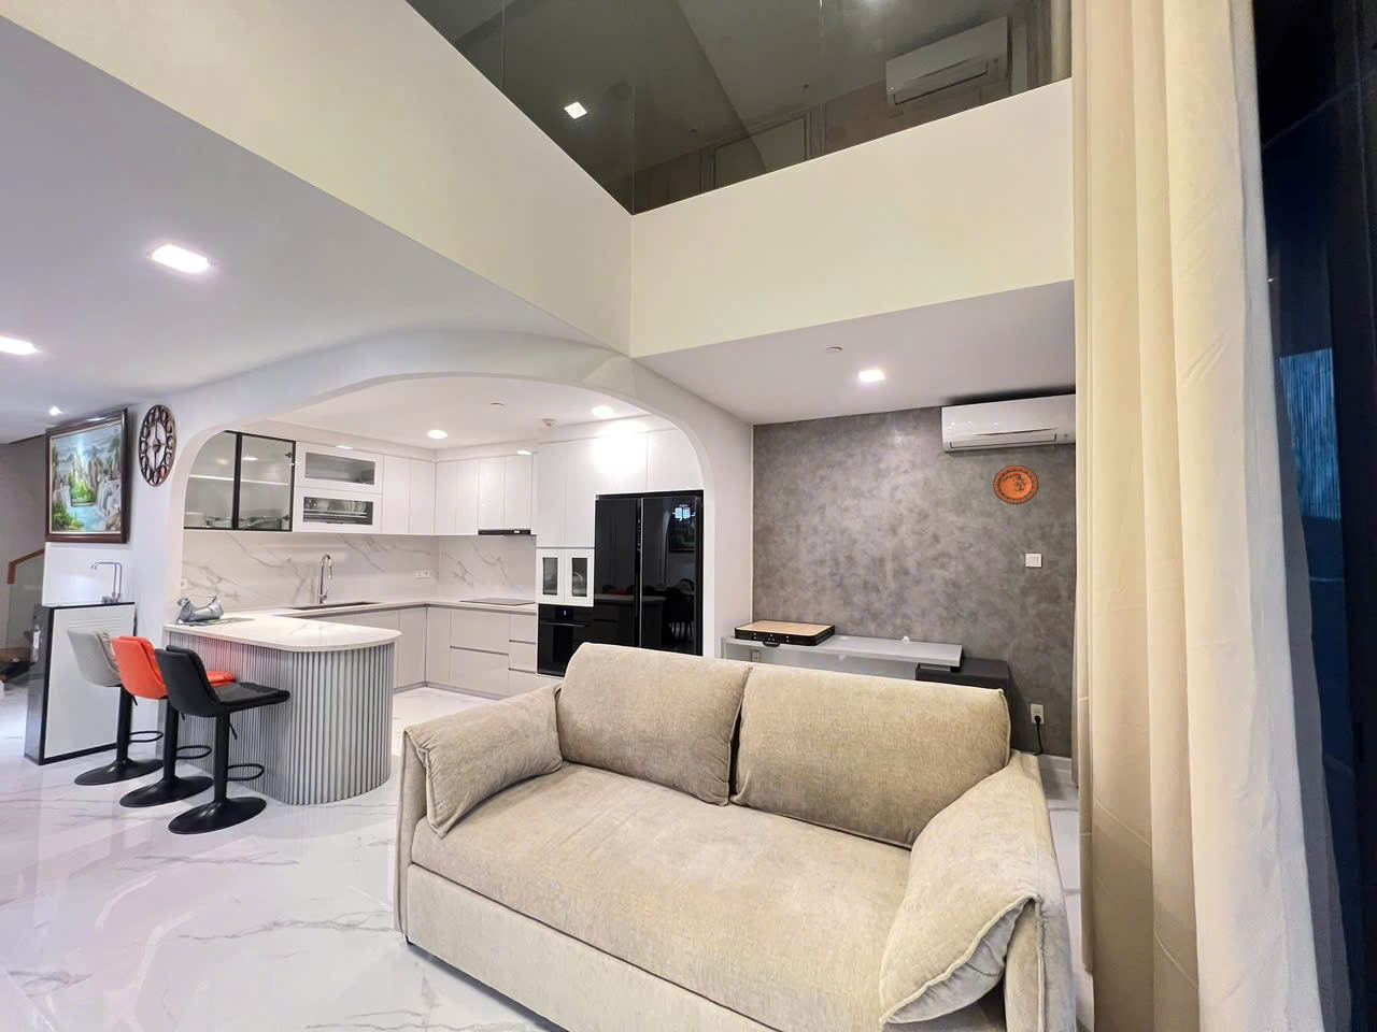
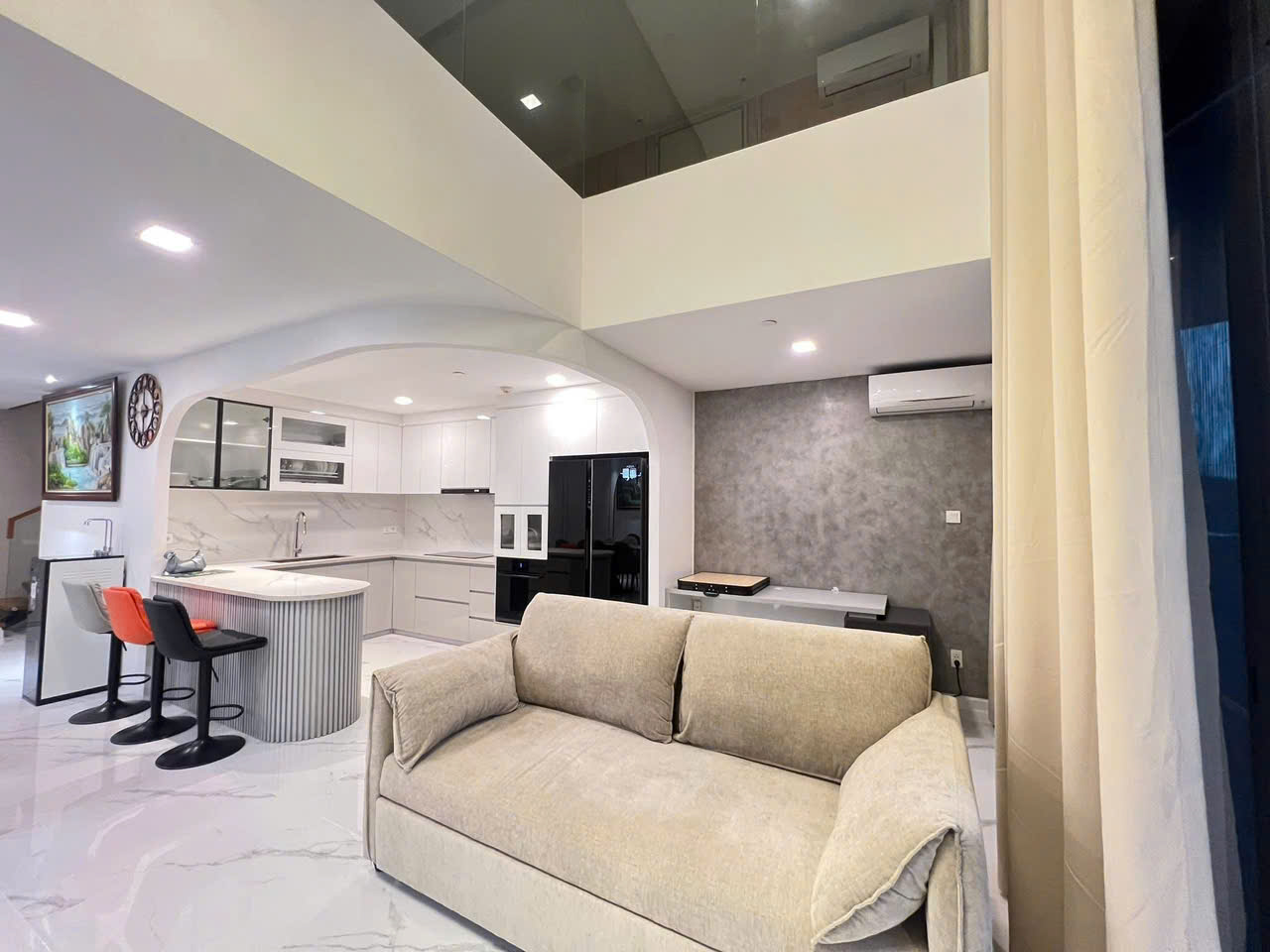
- decorative plate (1015, 483)
